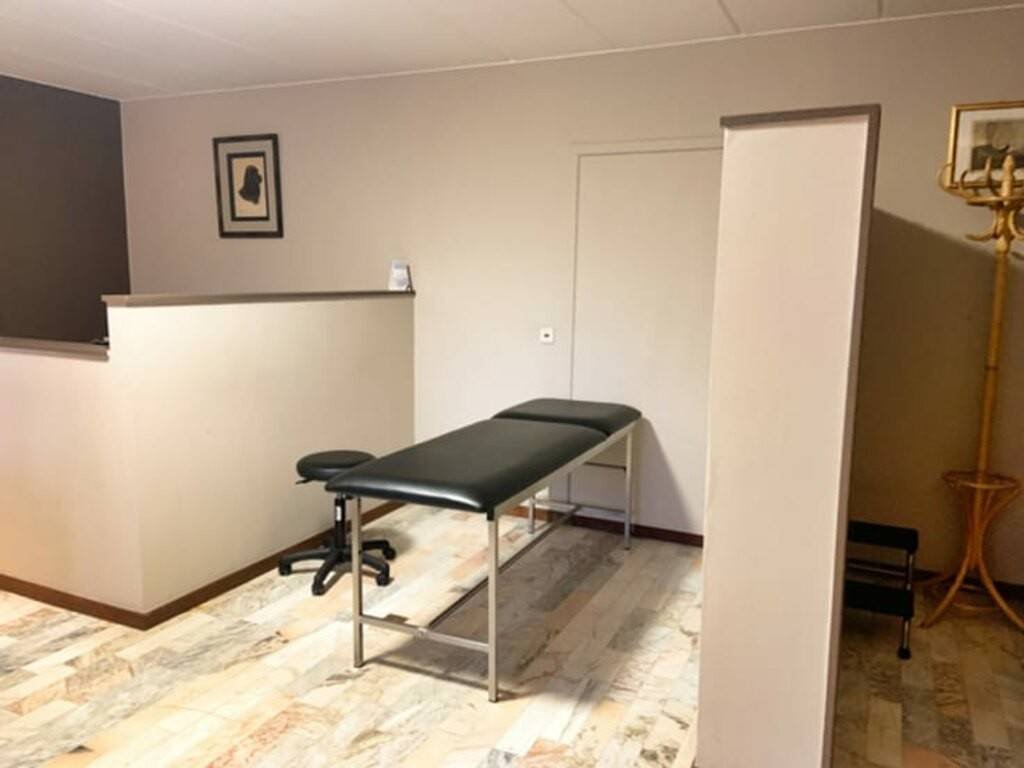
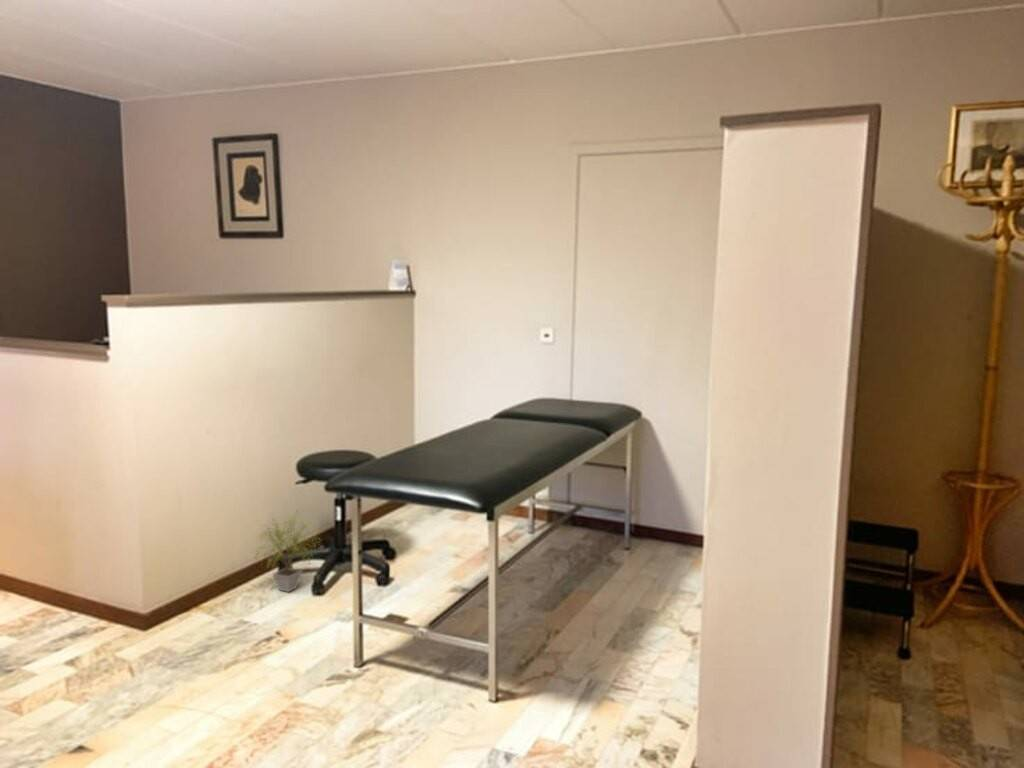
+ potted plant (286, 548)
